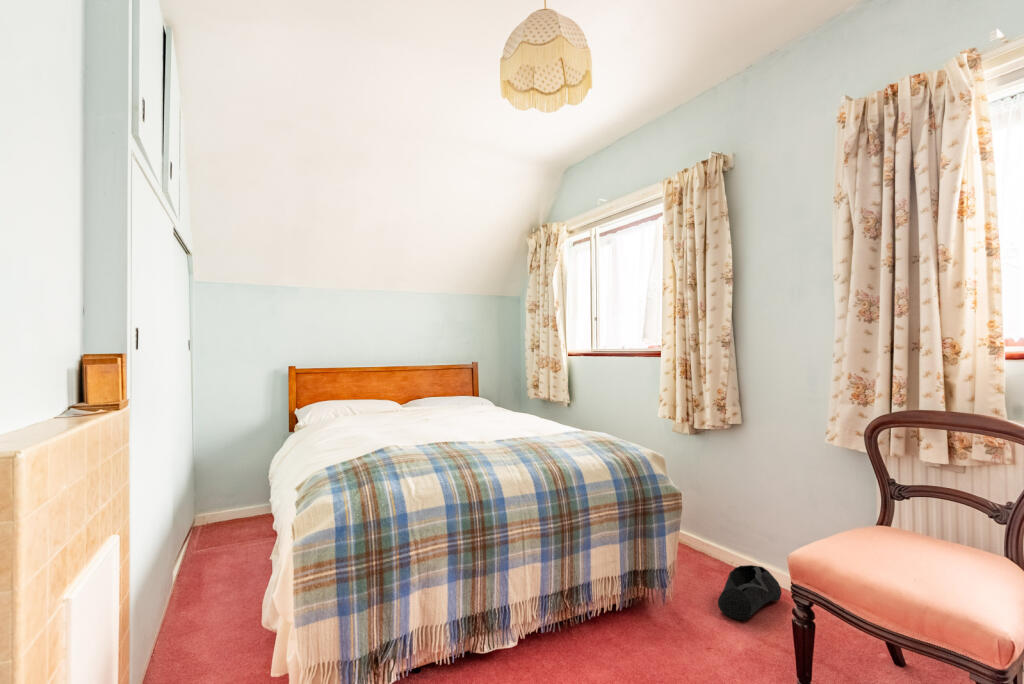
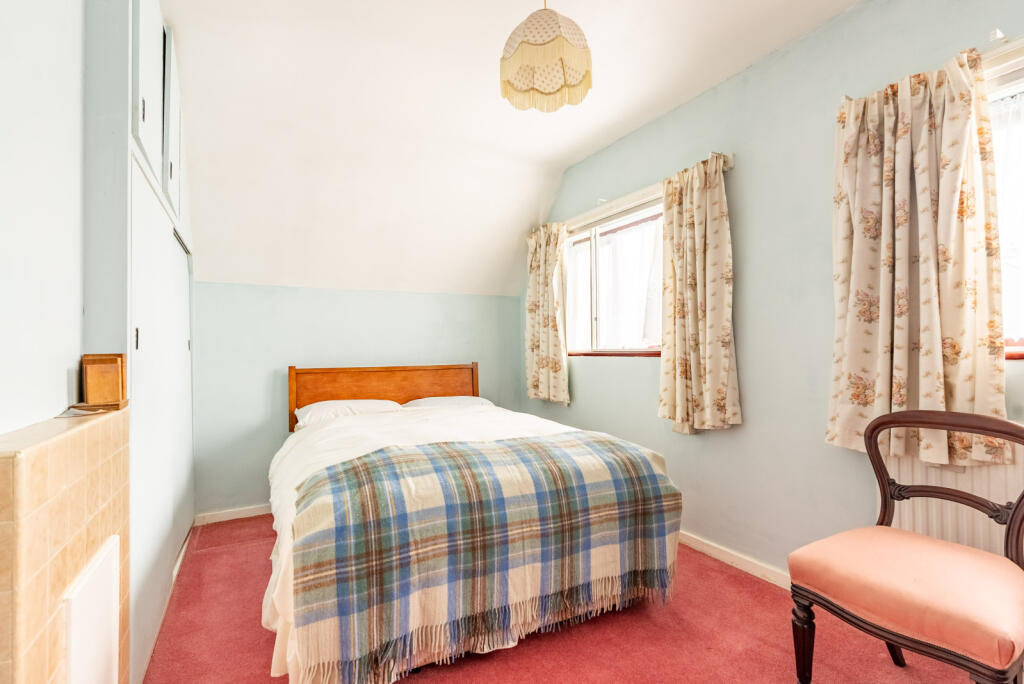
- bag (750, 590)
